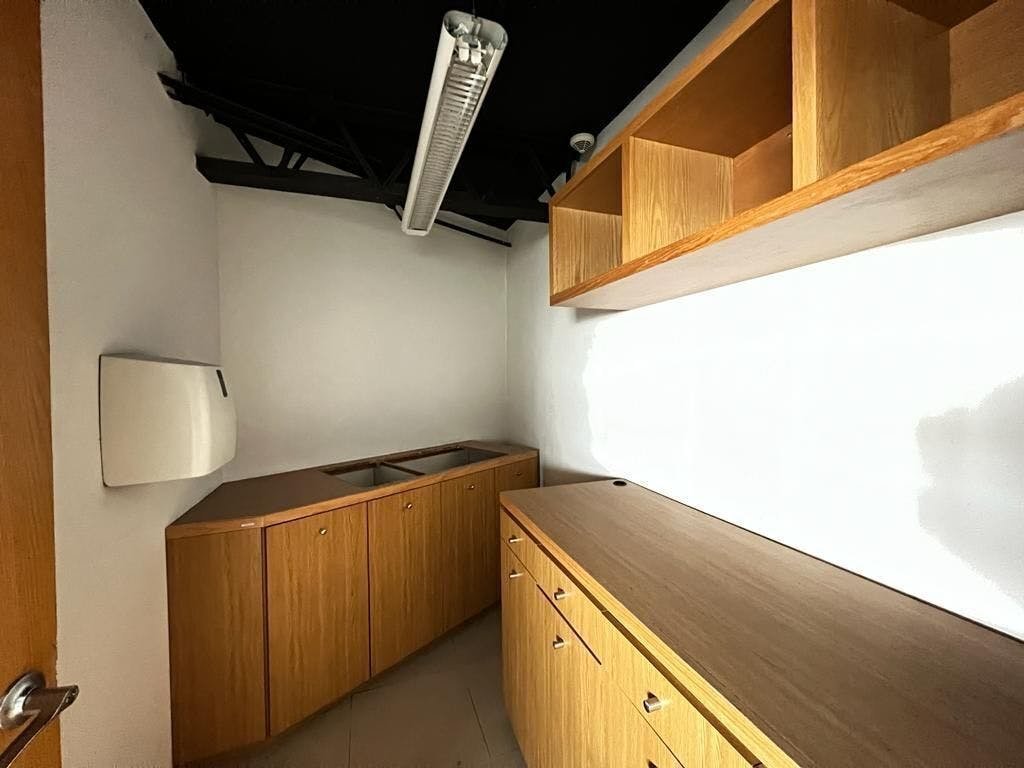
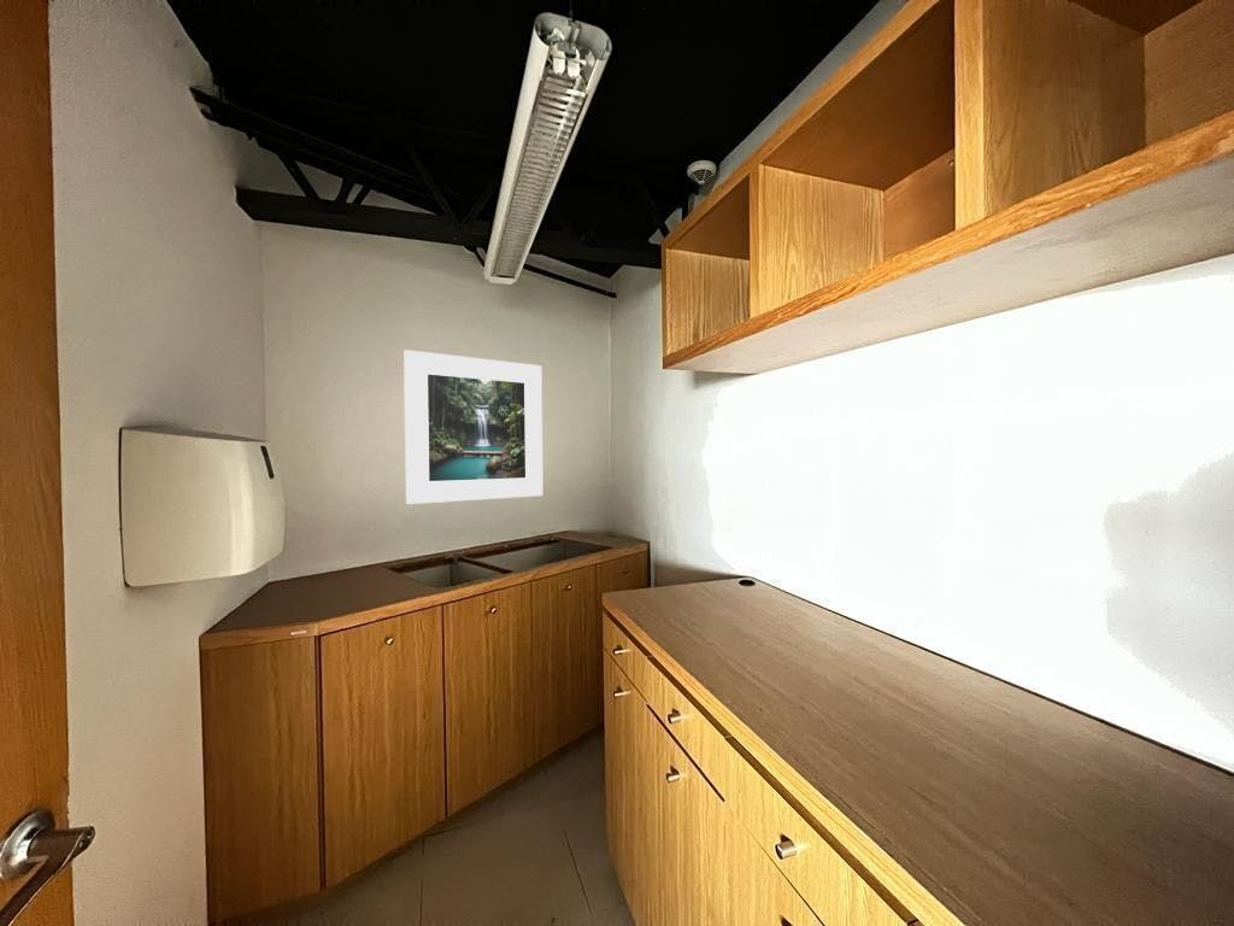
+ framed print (478, 428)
